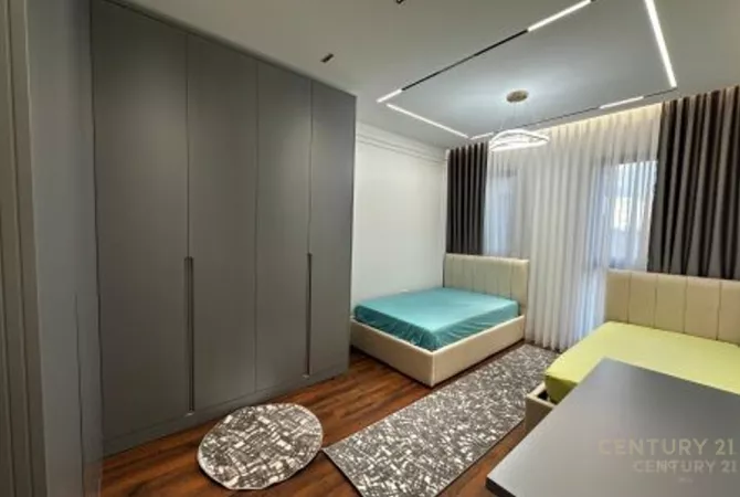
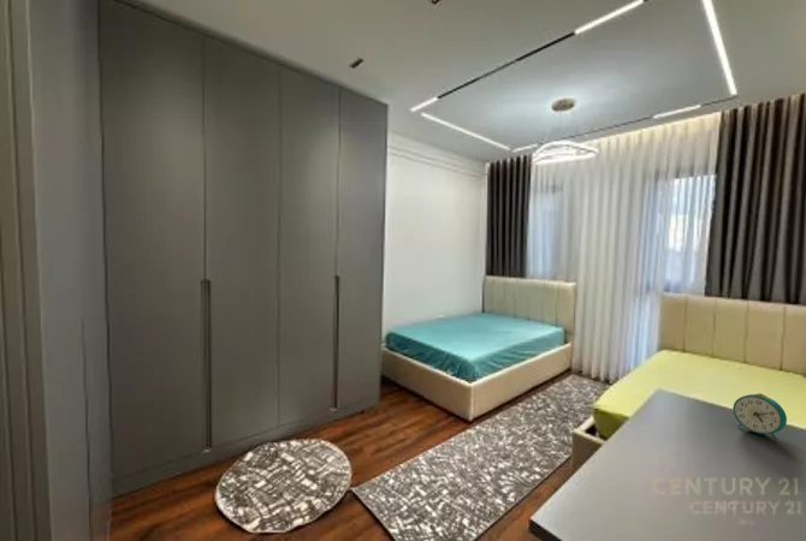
+ alarm clock (759, 412)
